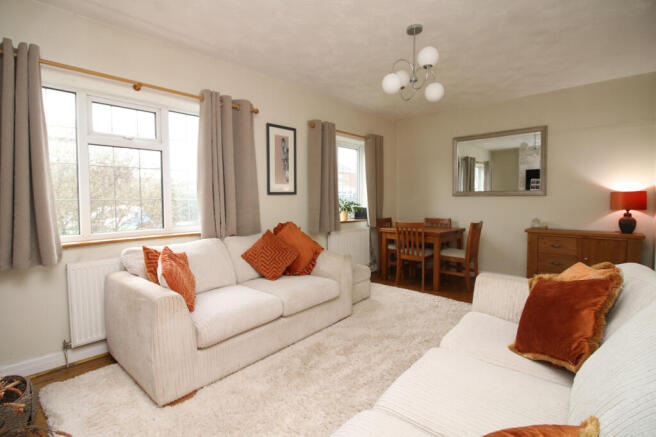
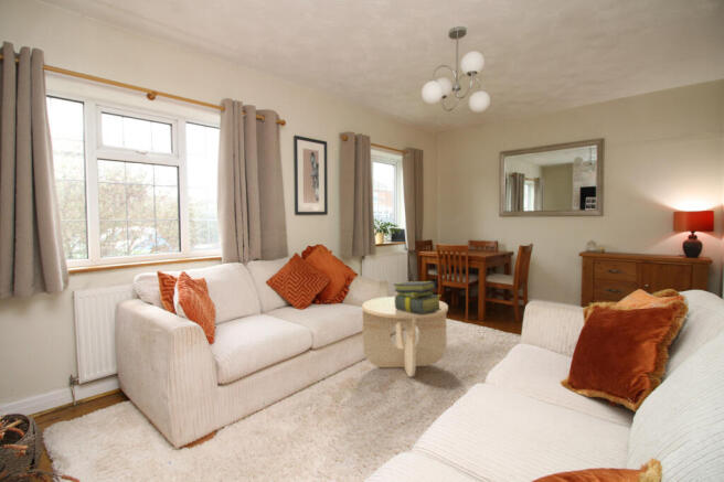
+ side table (403, 335)
+ stack of books (415, 296)
